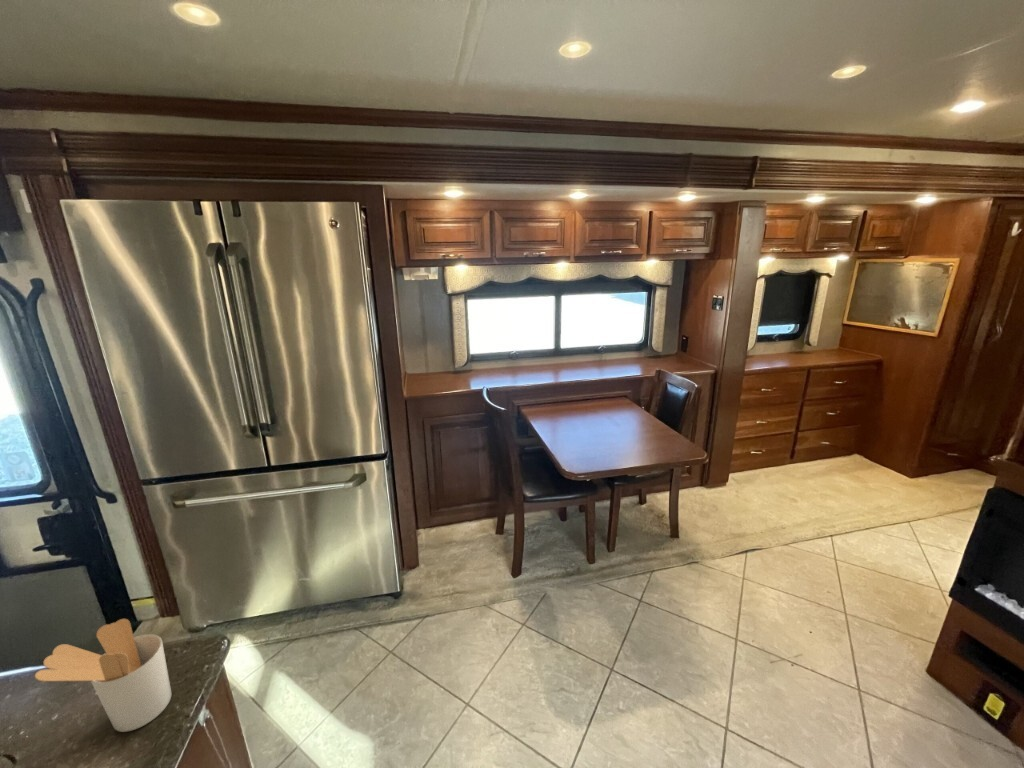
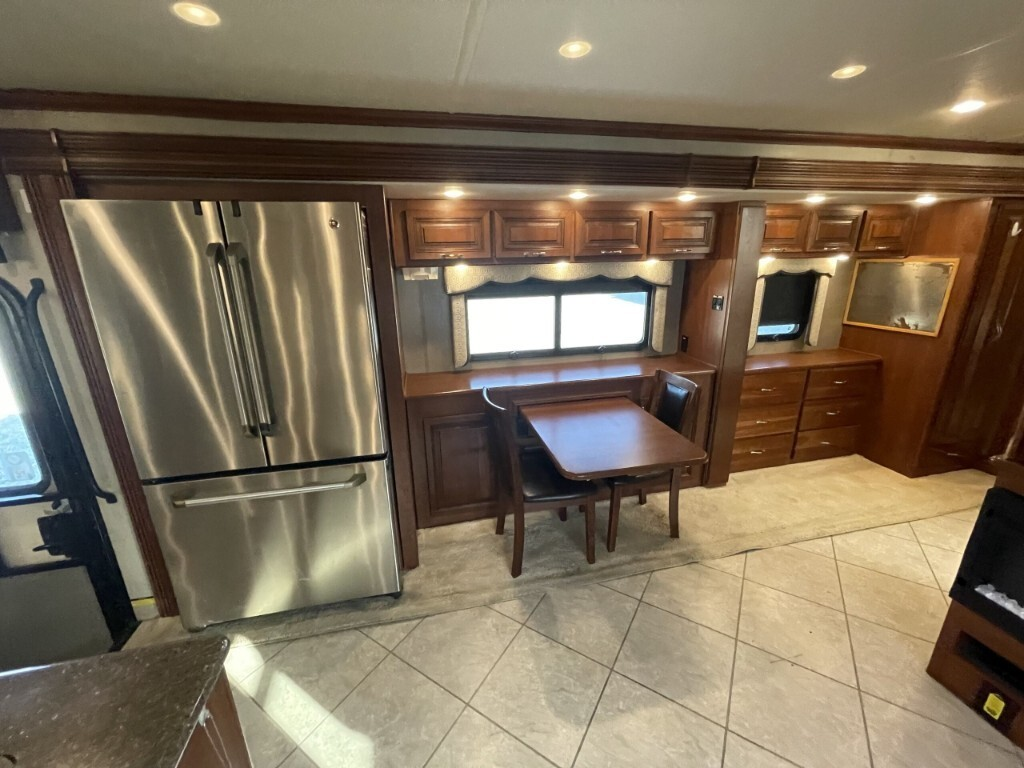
- utensil holder (111, 678)
